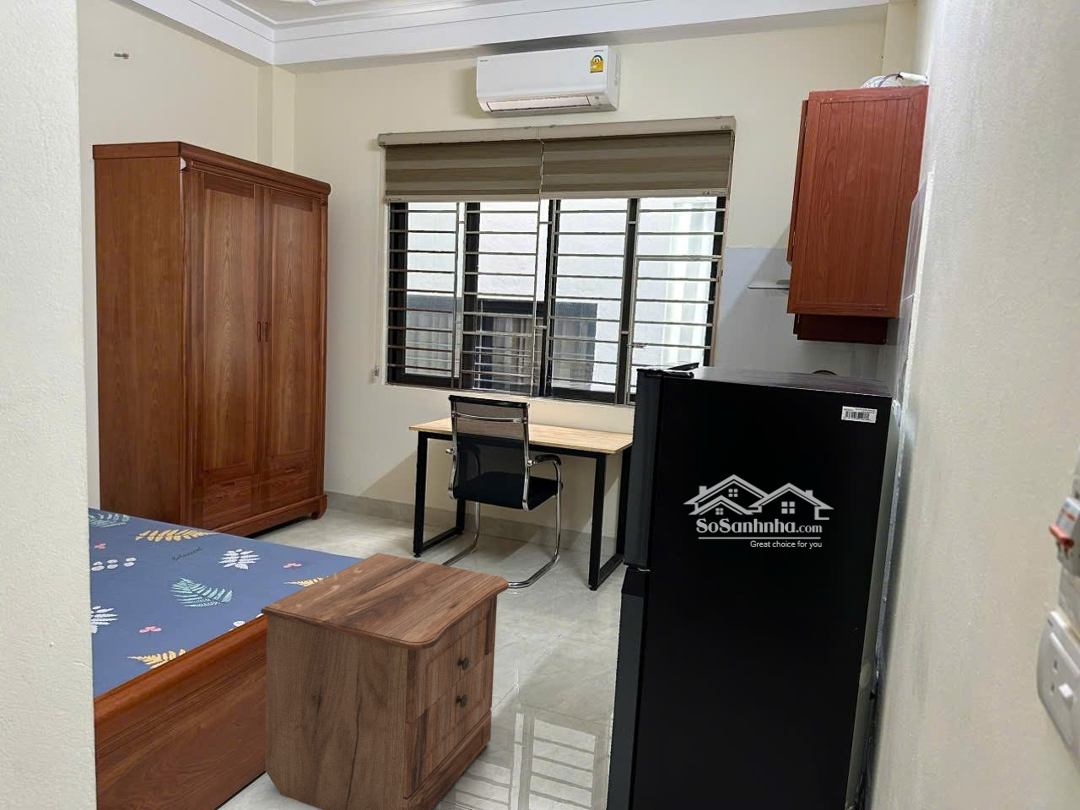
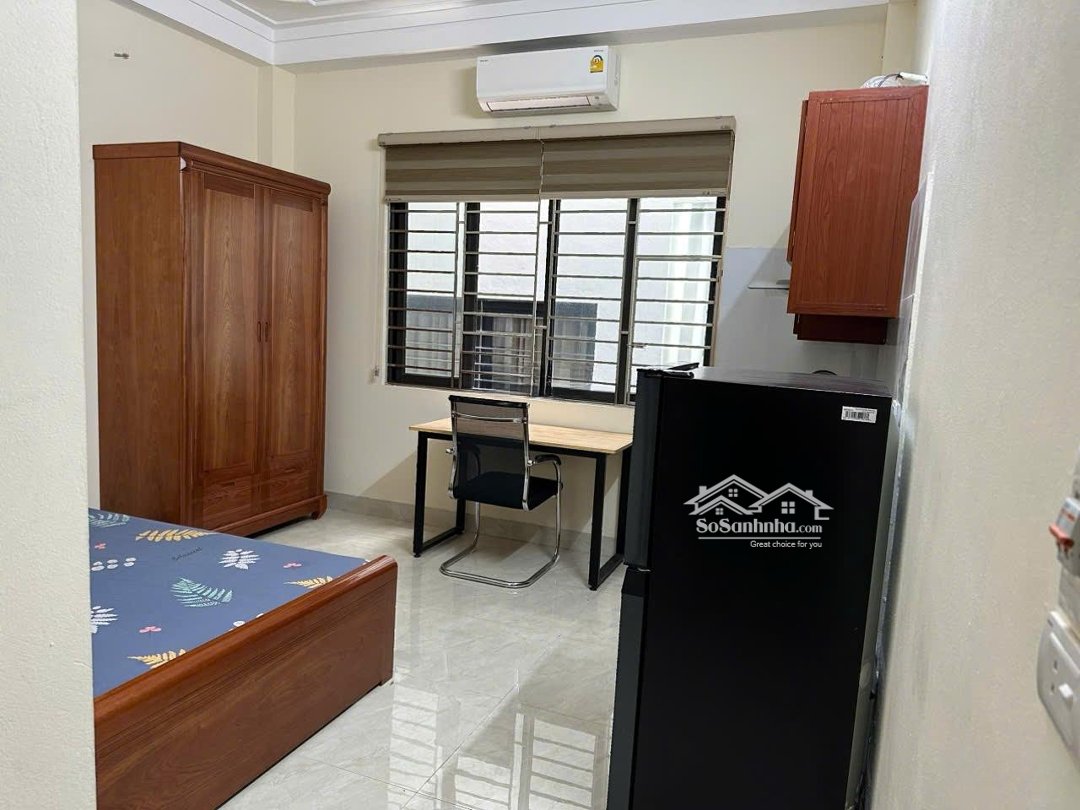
- nightstand (394, 680)
